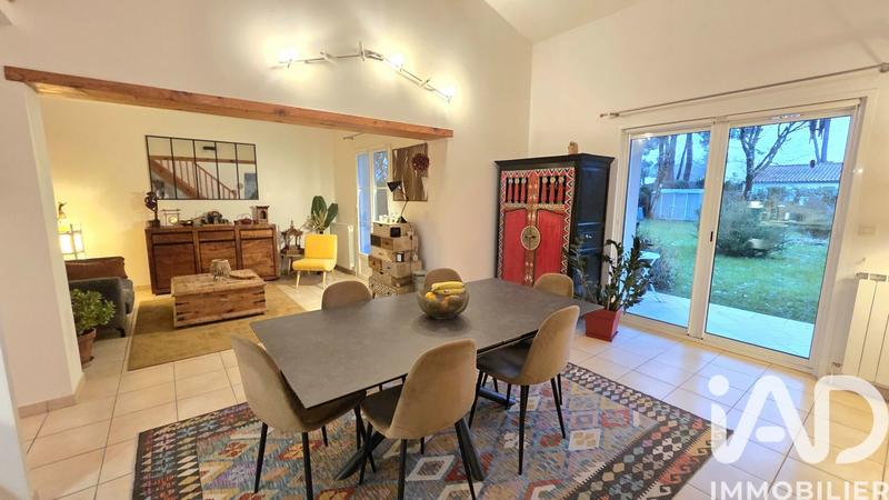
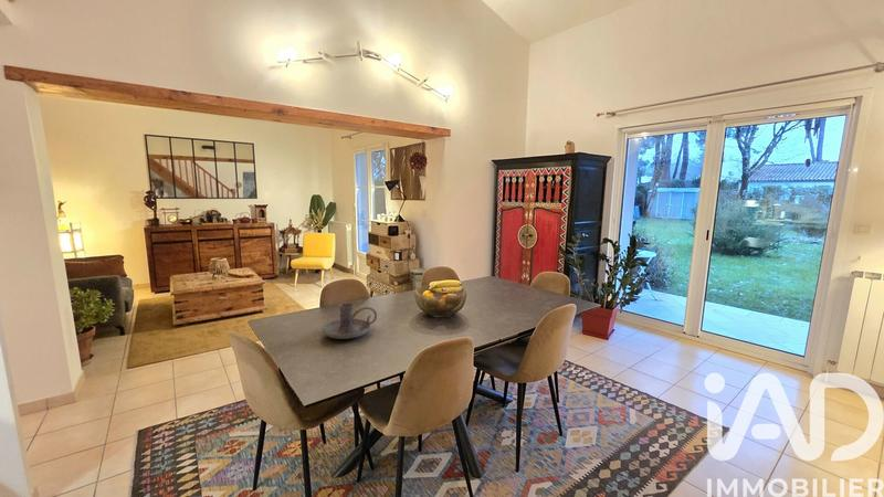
+ candle holder (351, 318)
